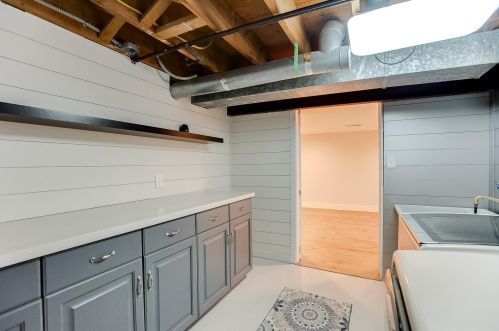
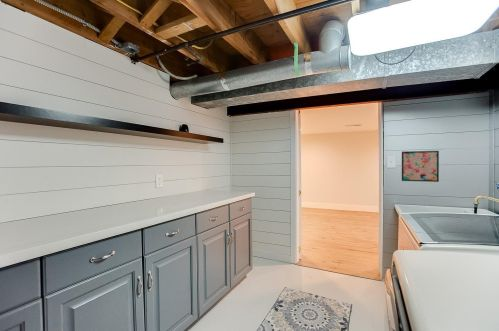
+ wall art (419, 166)
